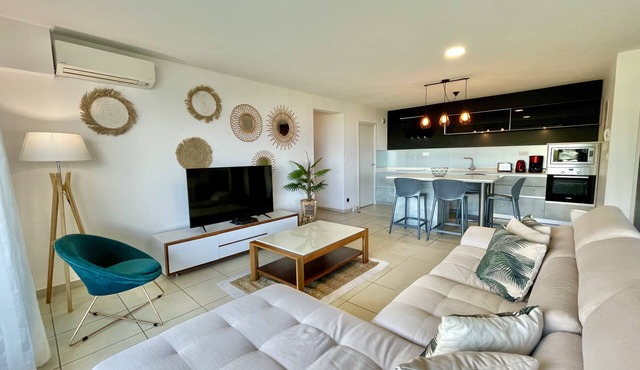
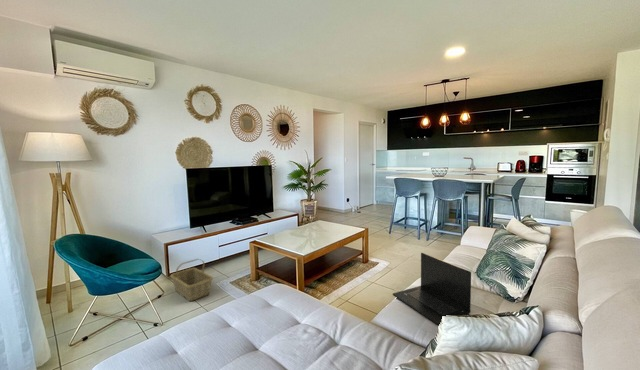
+ laptop (428, 284)
+ basket (191, 276)
